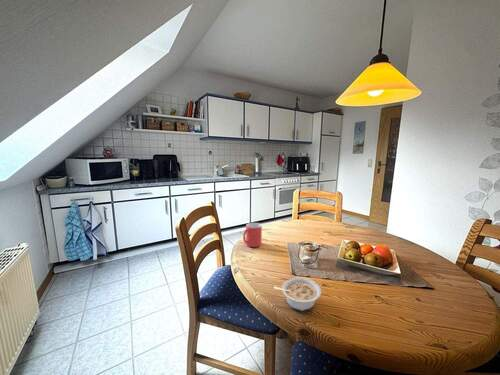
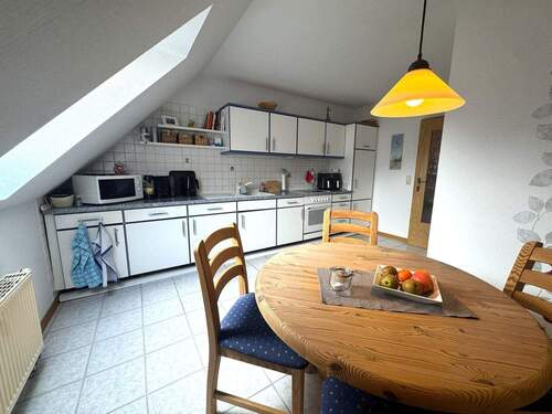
- mug (251, 235)
- legume (300, 294)
